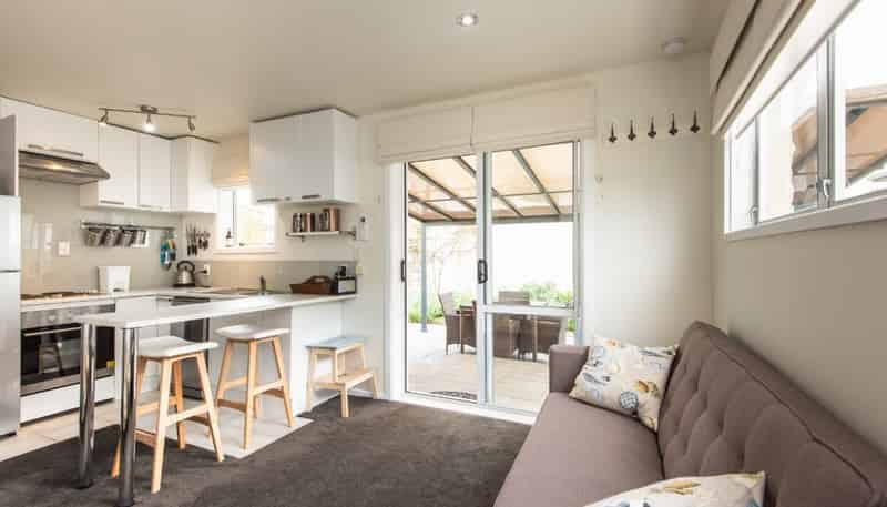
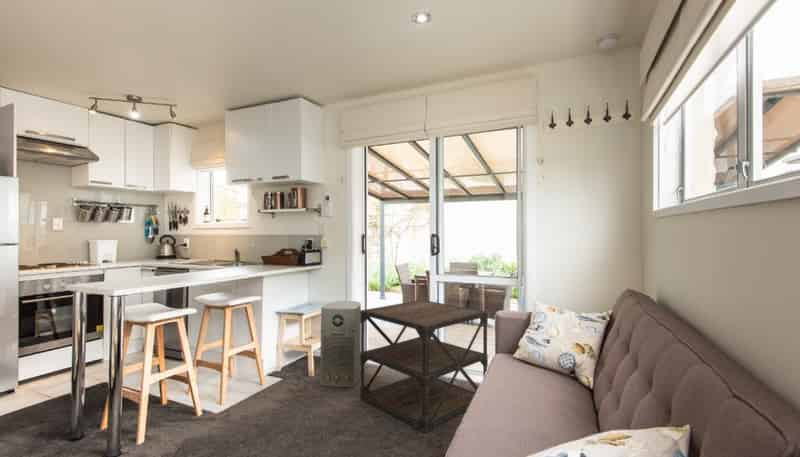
+ side table (423, 355)
+ air purifier (342, 341)
